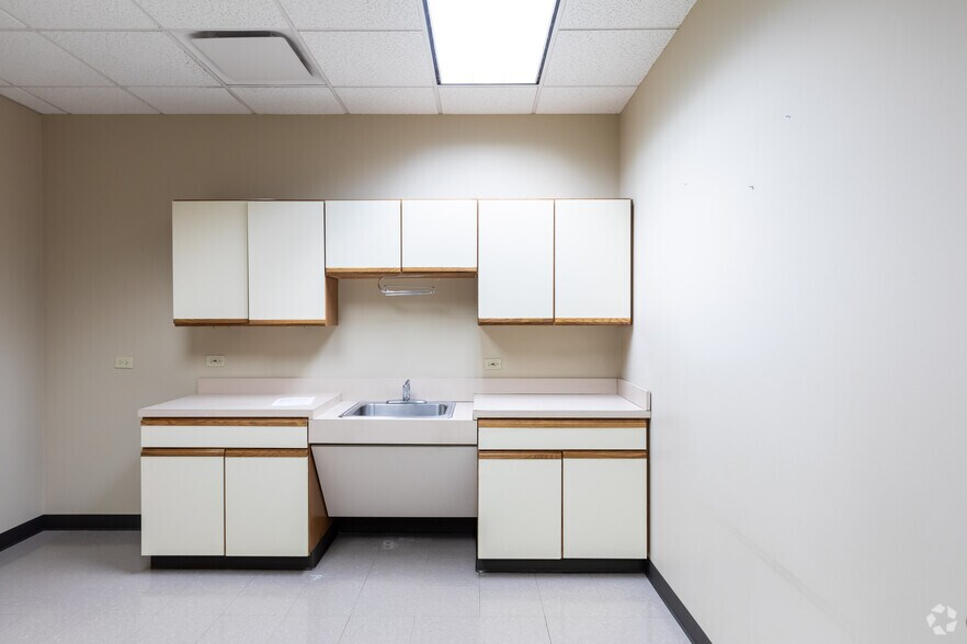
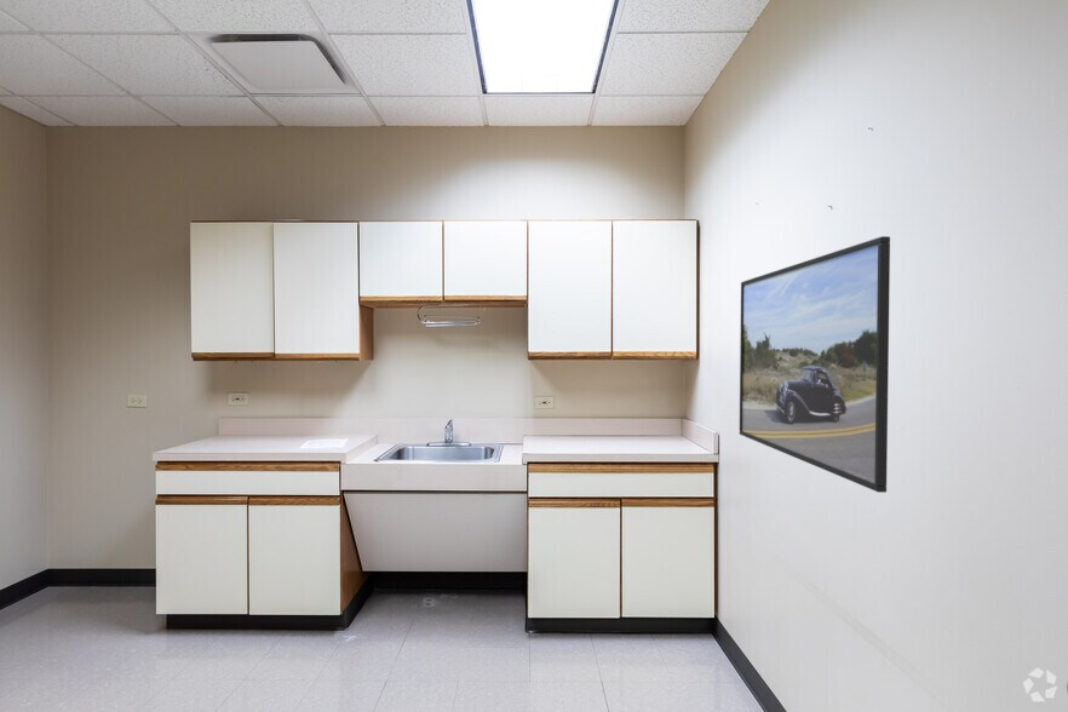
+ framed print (794, 360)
